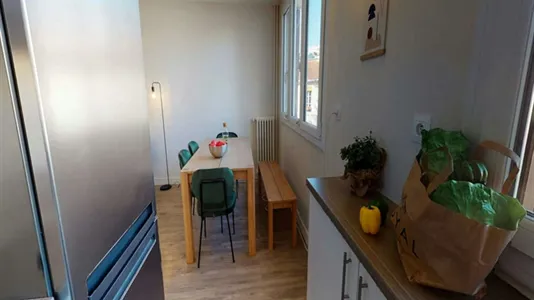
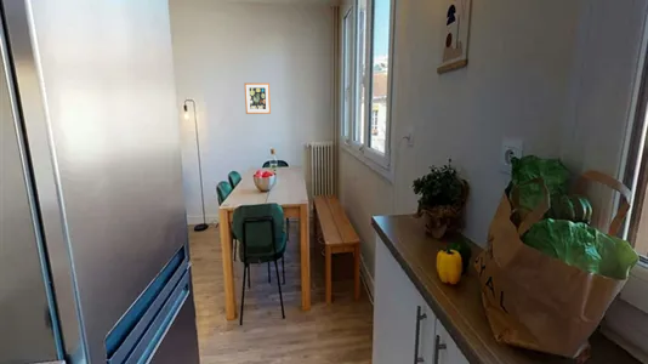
+ wall art (257, 98)
